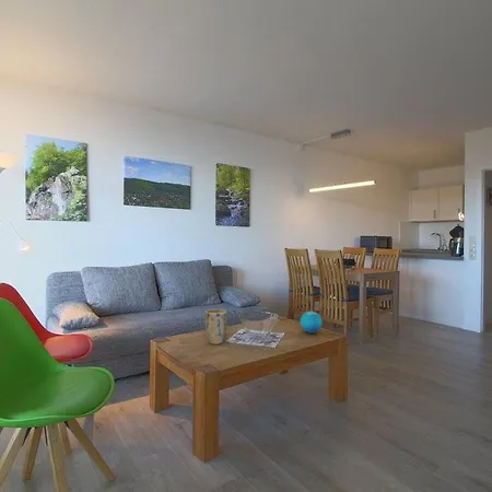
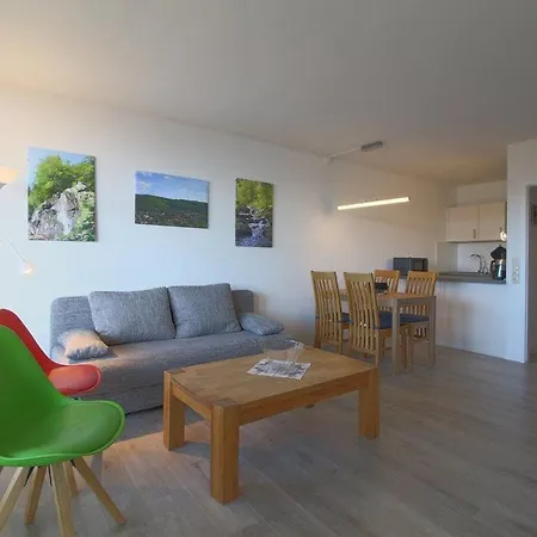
- plant pot (215, 326)
- decorative orb (311, 321)
